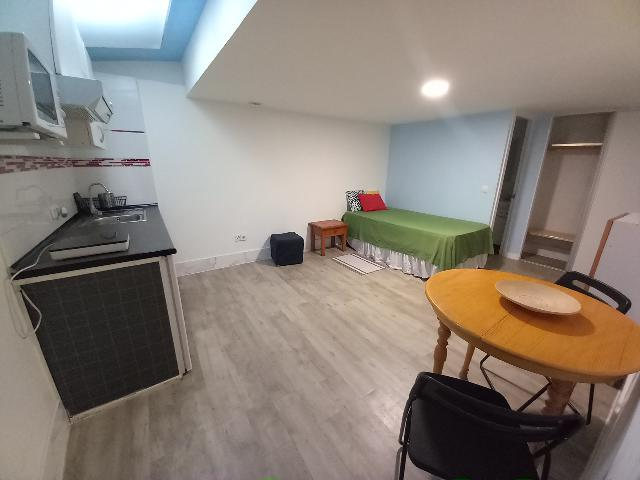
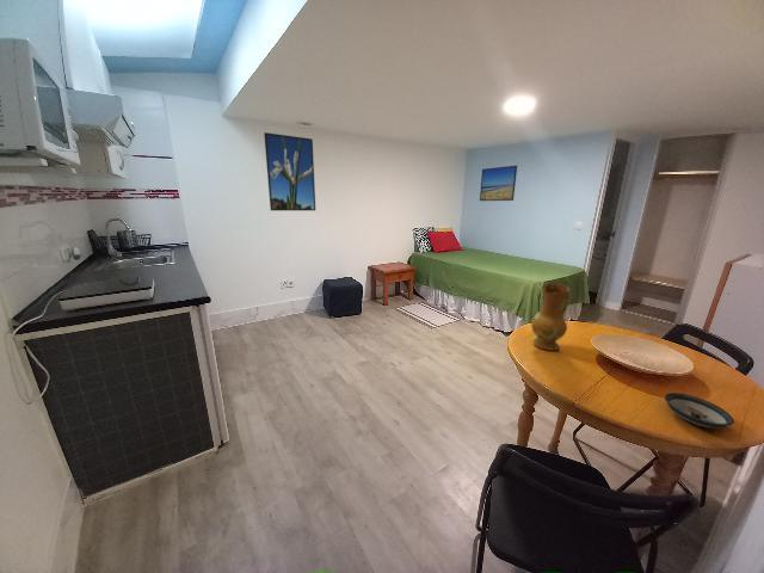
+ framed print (497, 184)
+ saucer (696, 412)
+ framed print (291, 174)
+ ceramic jug (550, 315)
